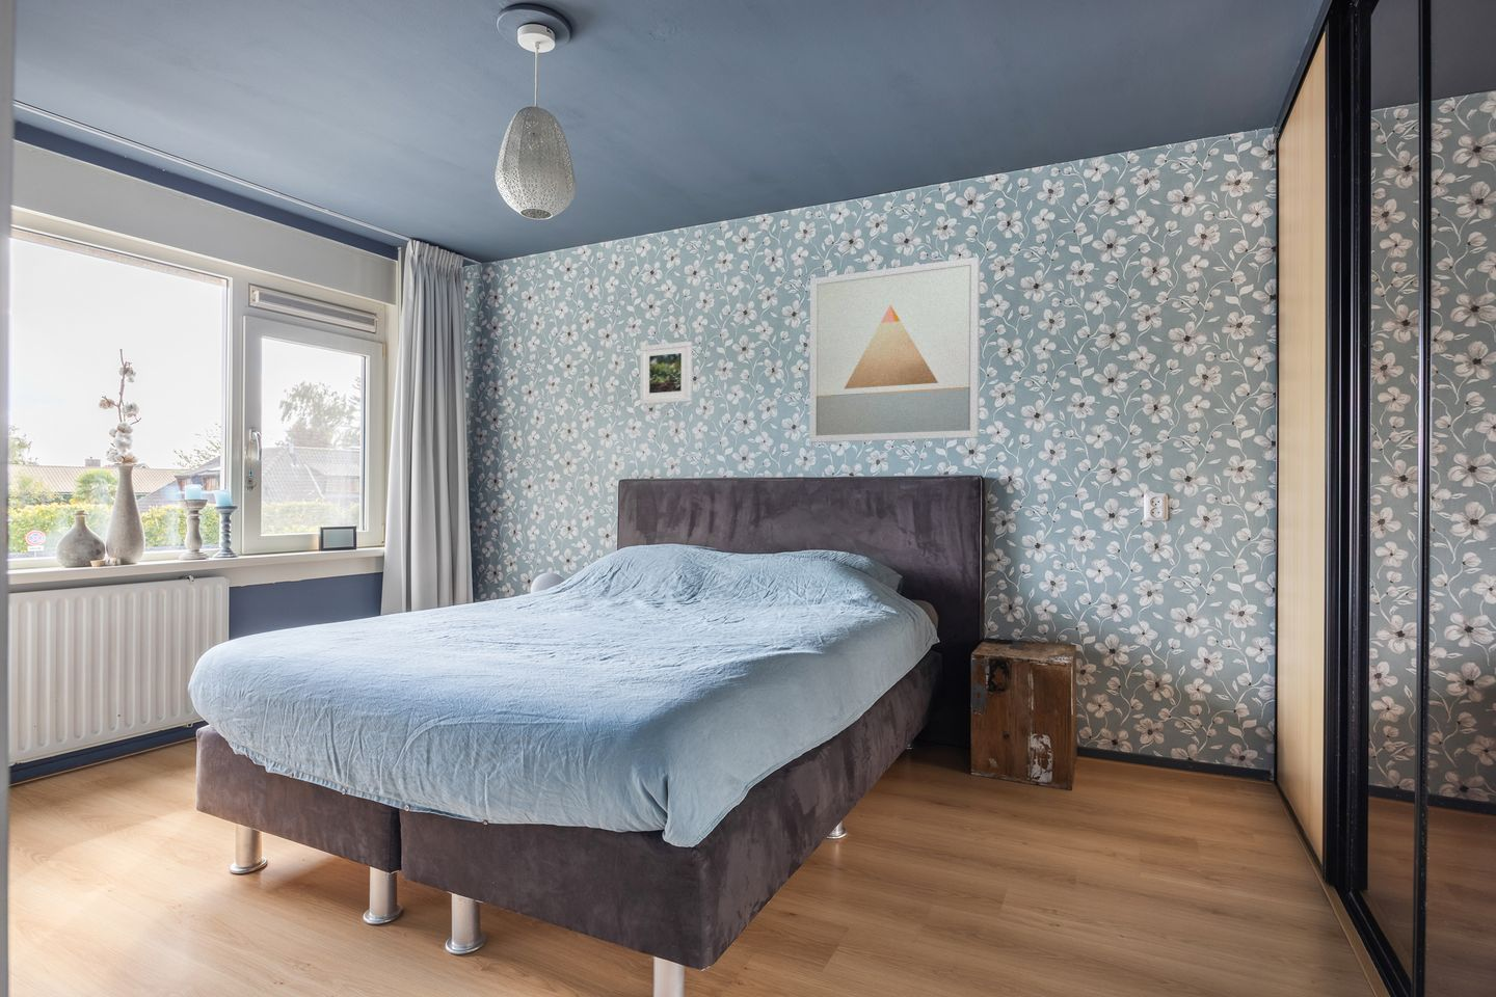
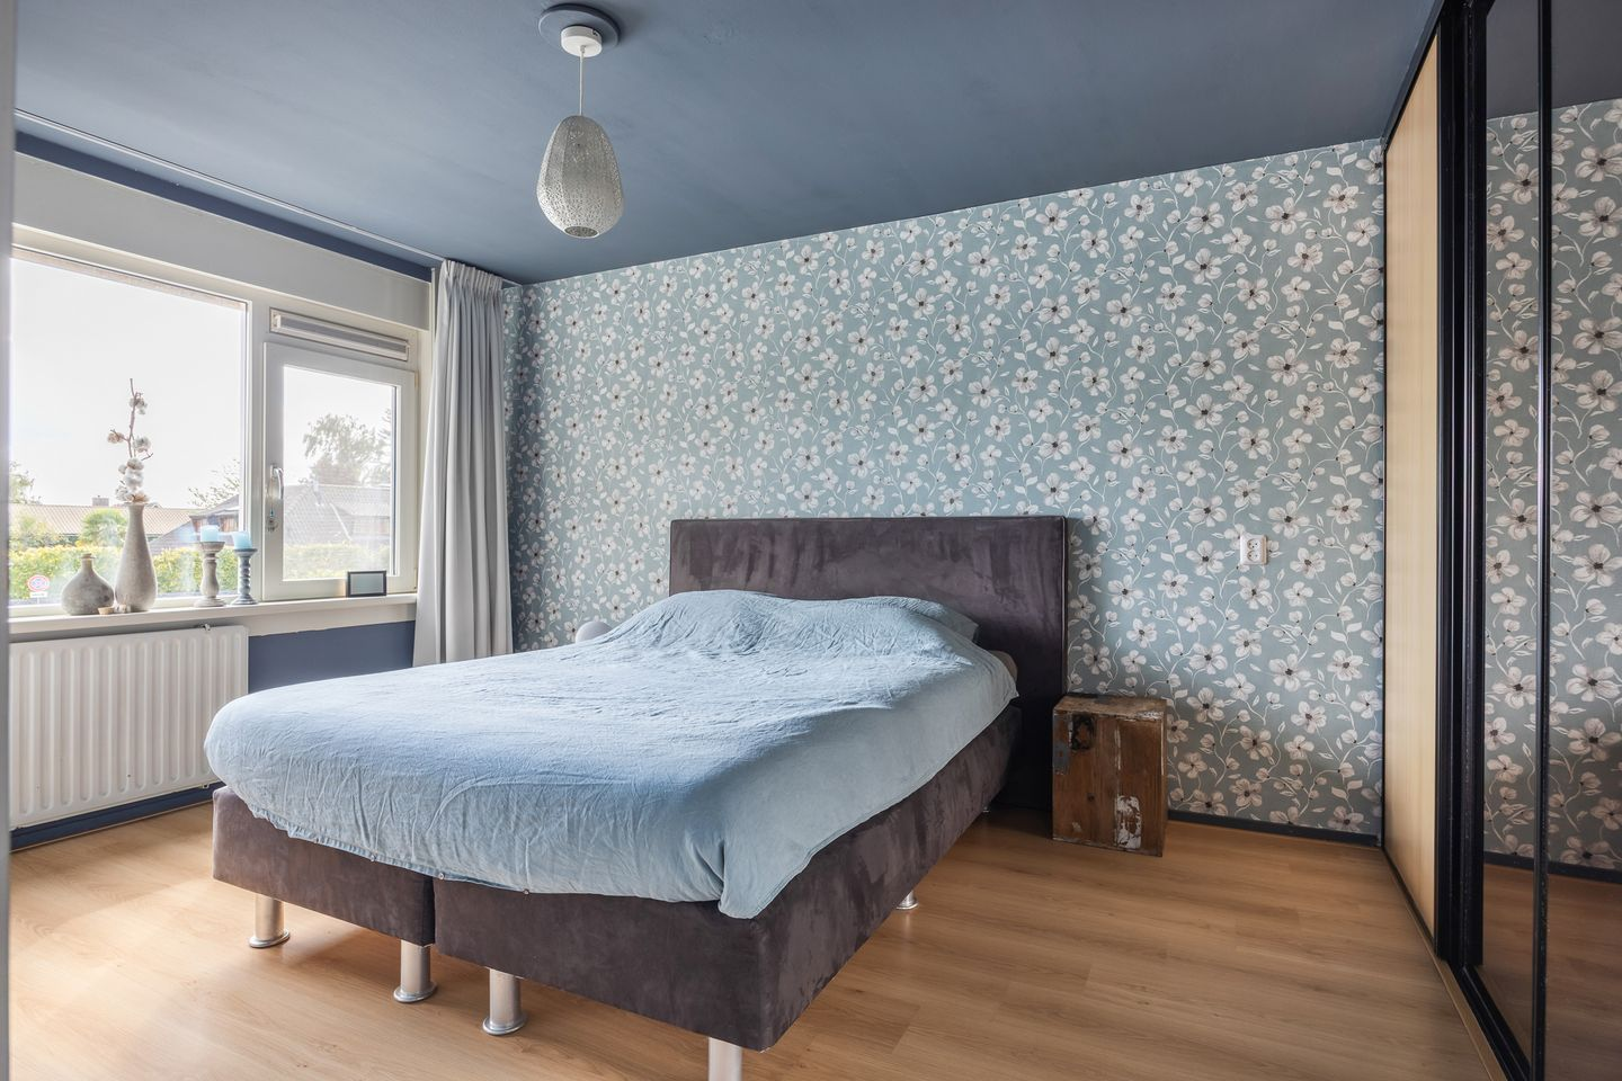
- wall art (890, 354)
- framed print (665, 373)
